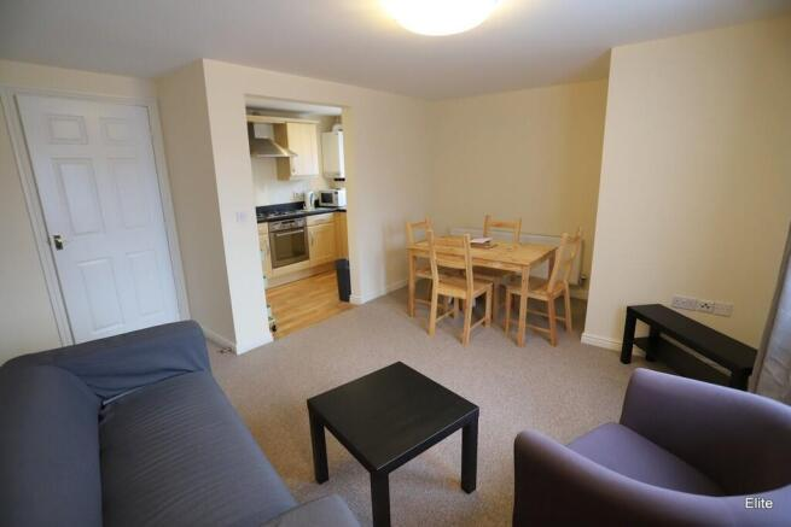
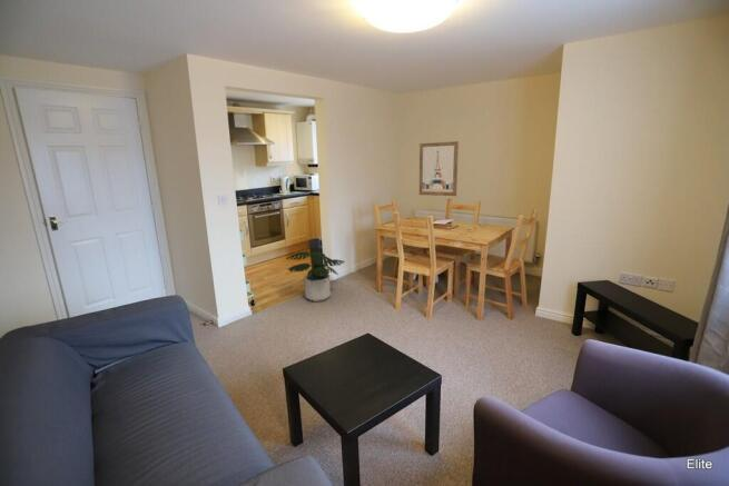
+ potted plant (318, 275)
+ wall art (437, 169)
